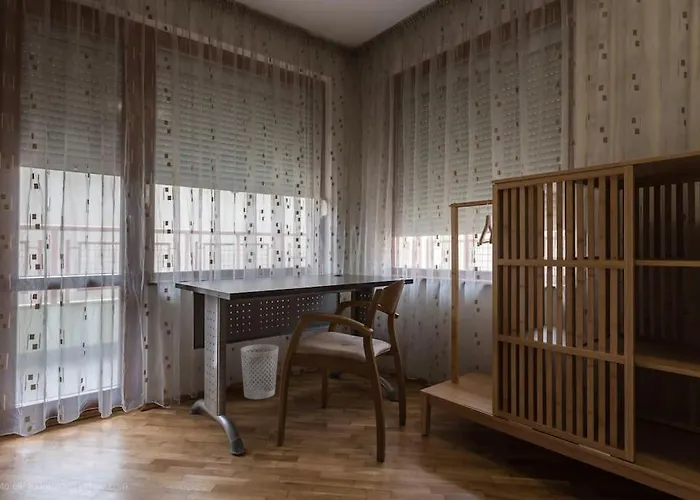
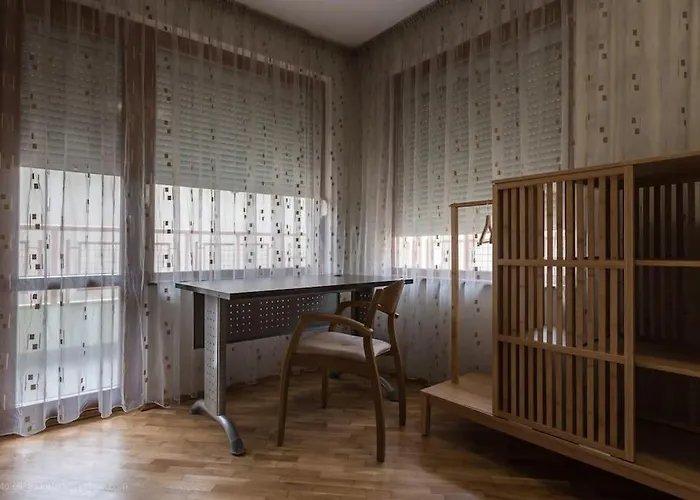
- wastebasket (259, 371)
